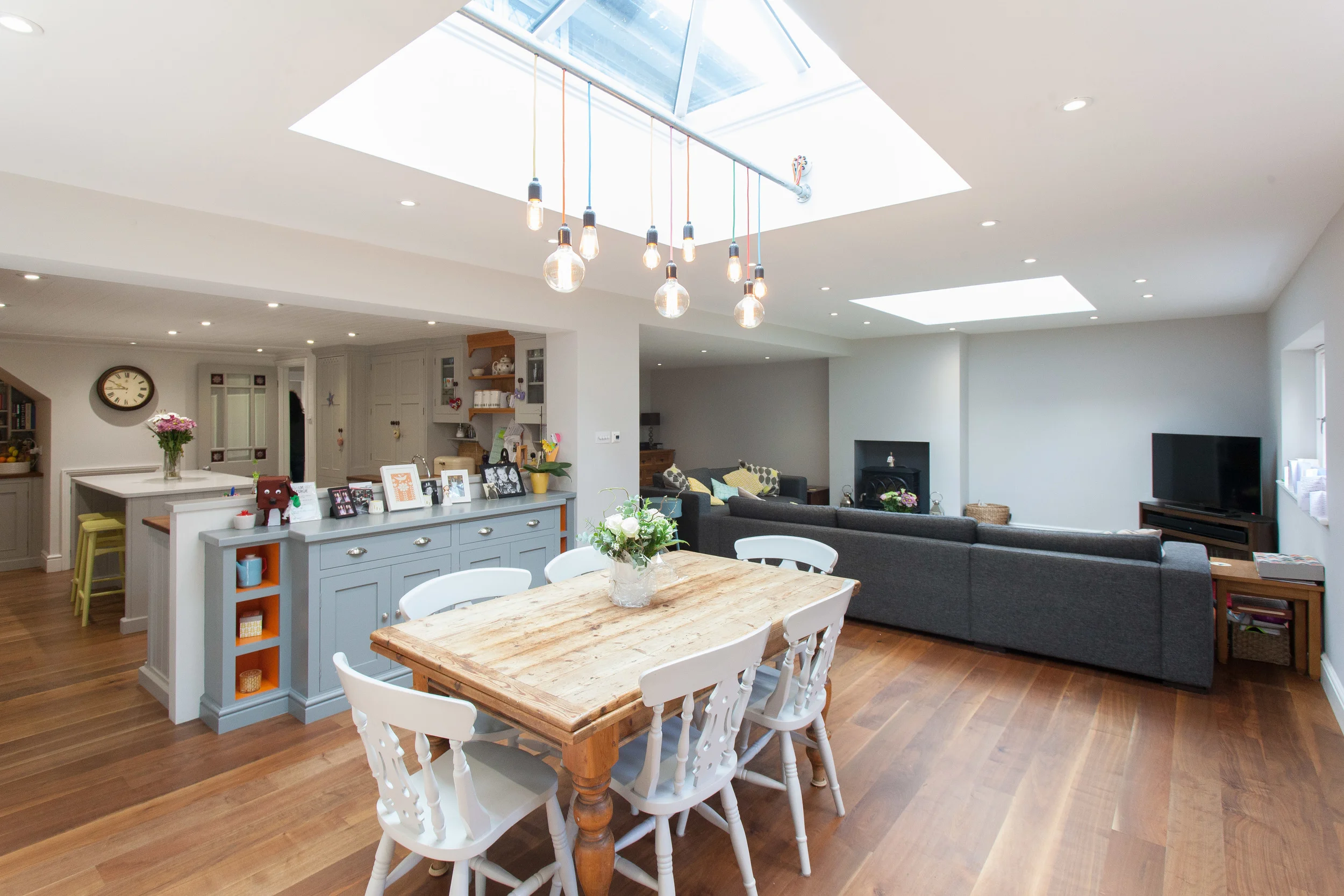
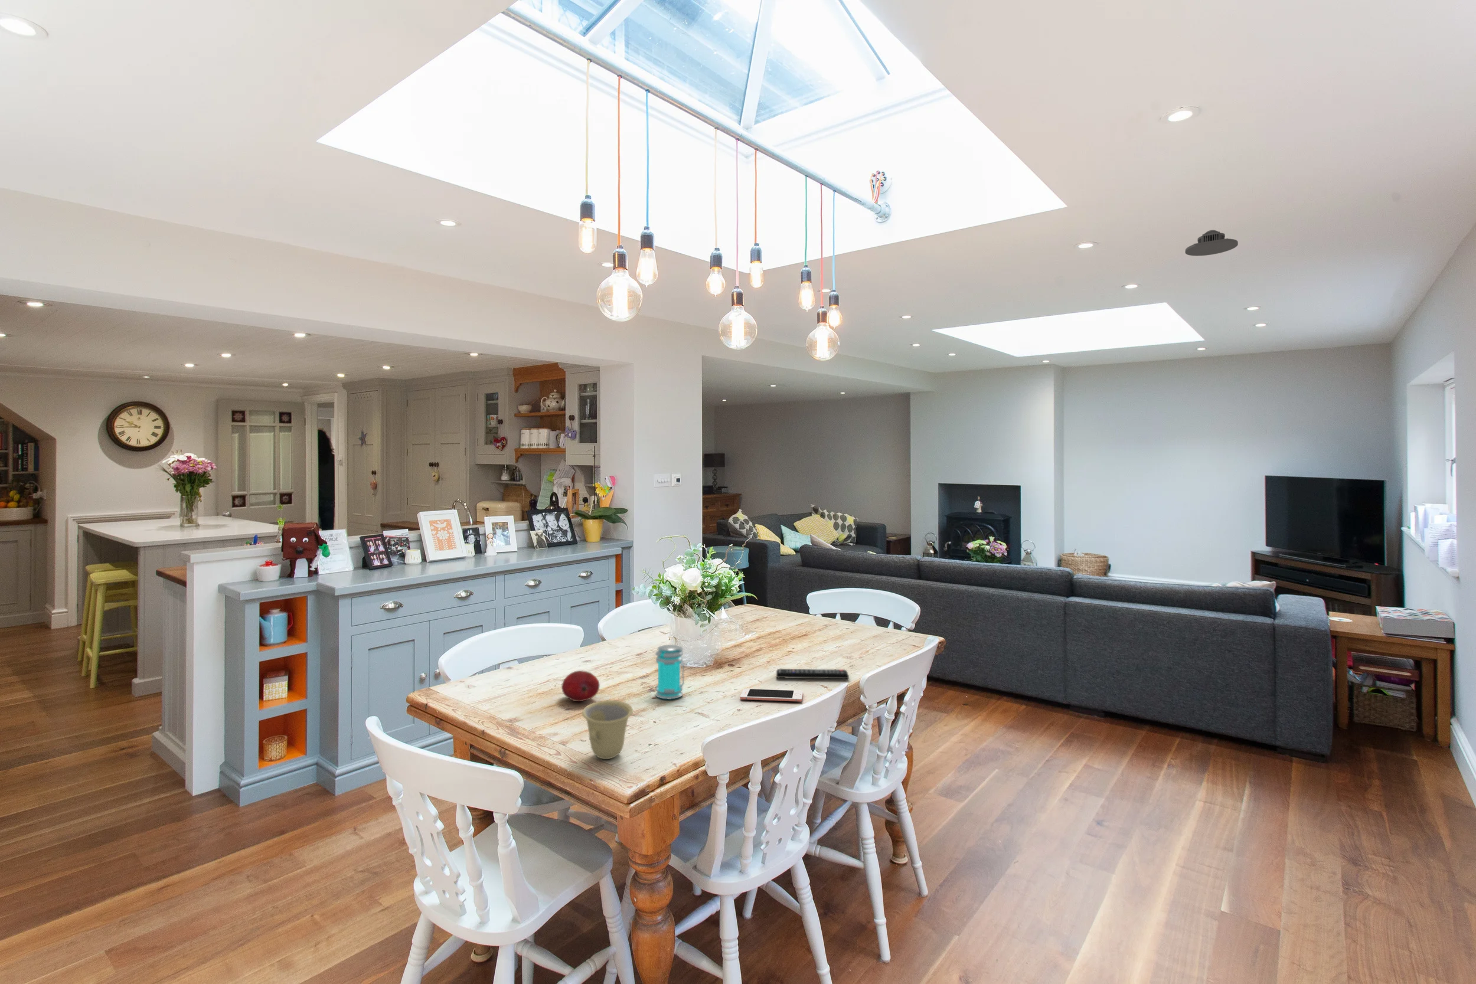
+ jar (670, 671)
+ cup (607, 731)
+ remote control (812, 674)
+ fruit (579, 685)
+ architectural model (1211, 238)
+ cell phone (772, 695)
